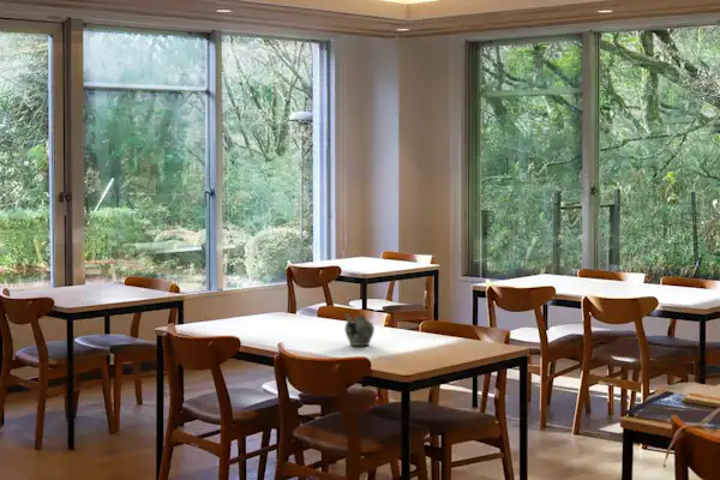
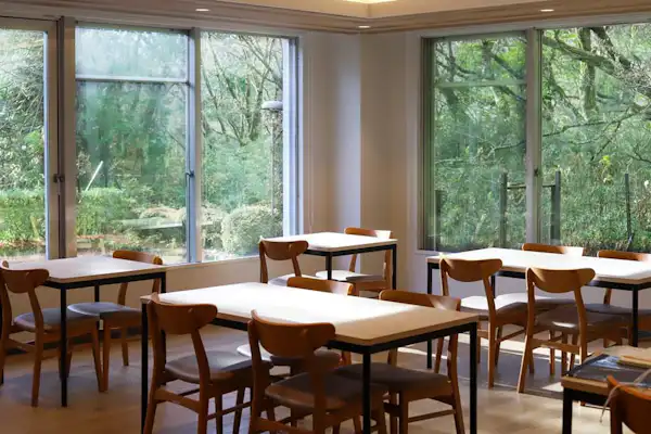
- teapot (355, 329)
